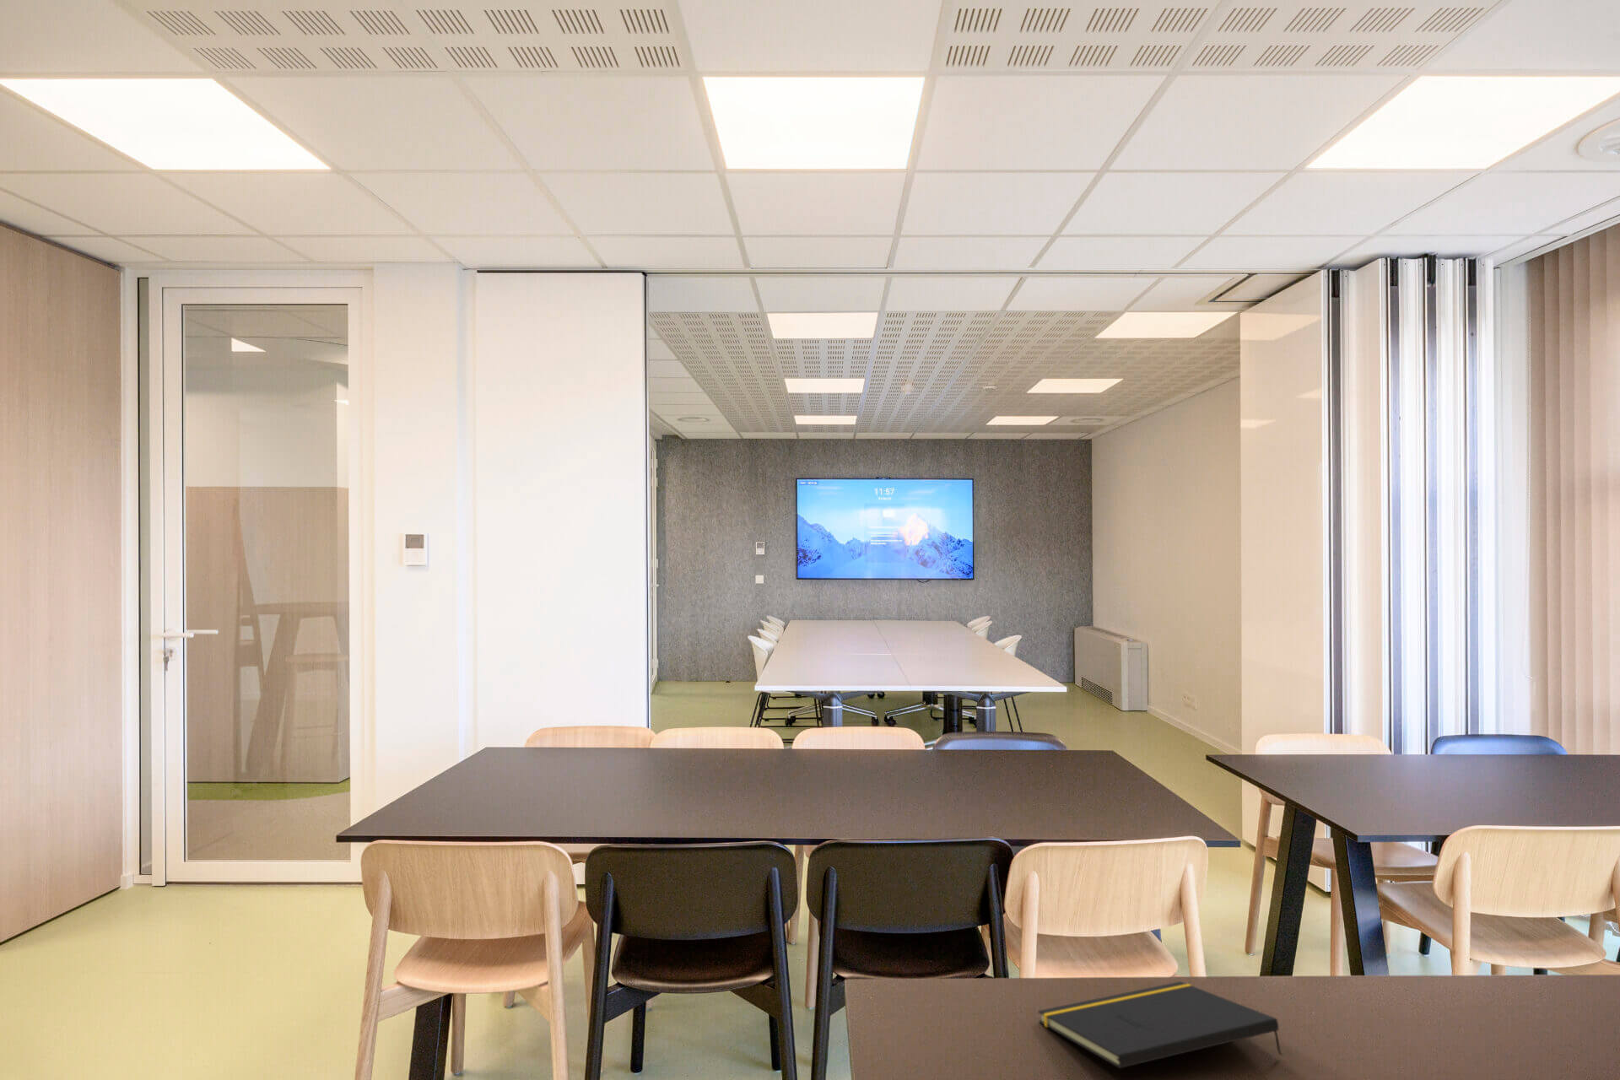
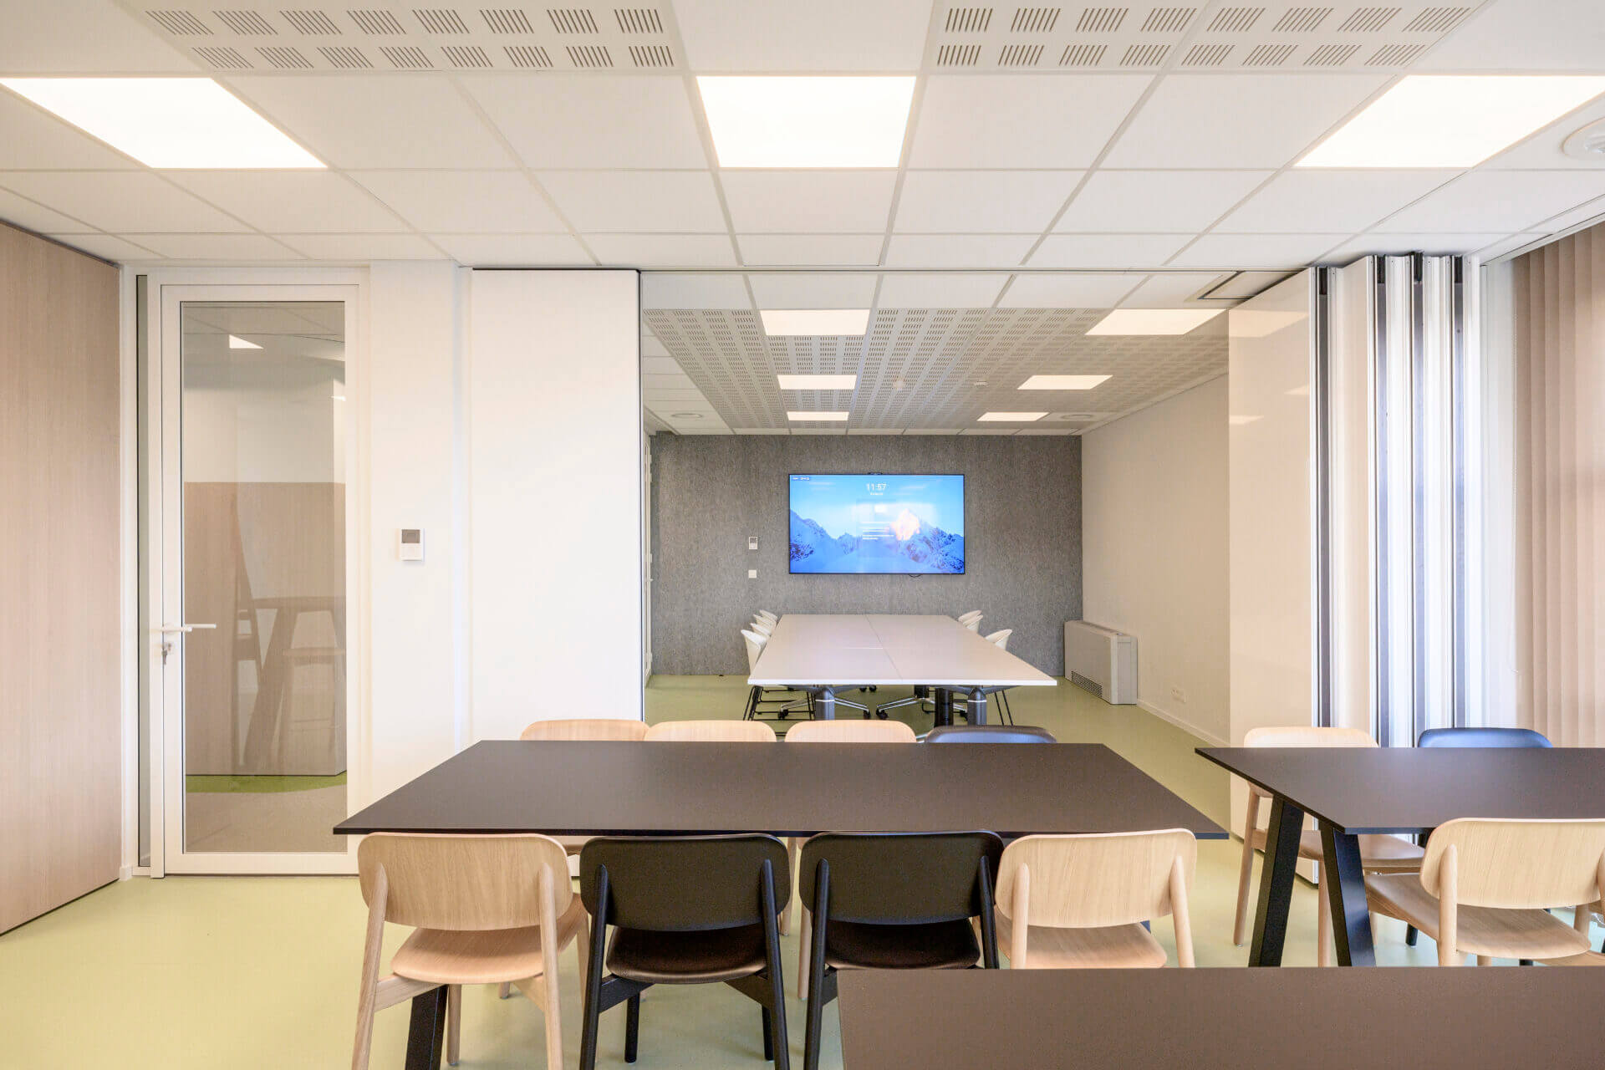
- notepad (1154, 1020)
